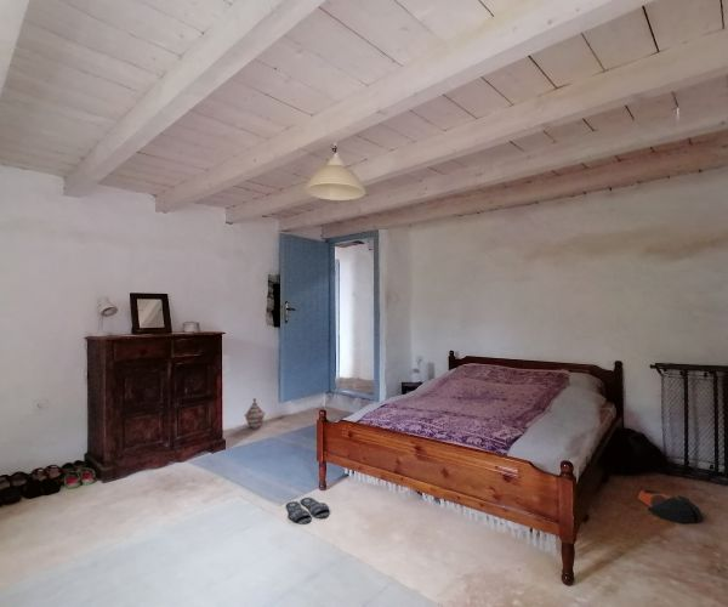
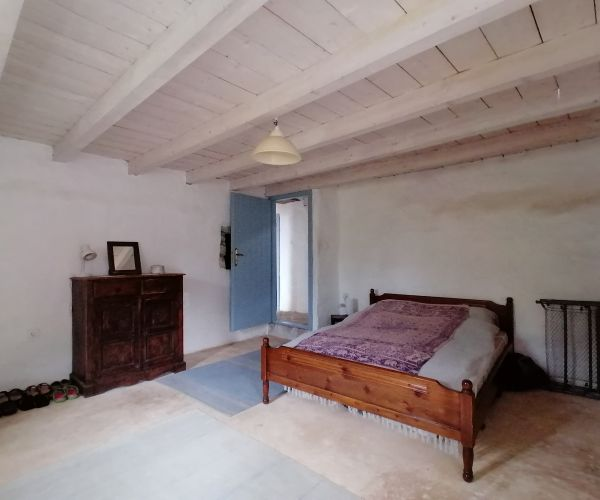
- bag (665, 499)
- slippers (306, 506)
- woven basket (255, 413)
